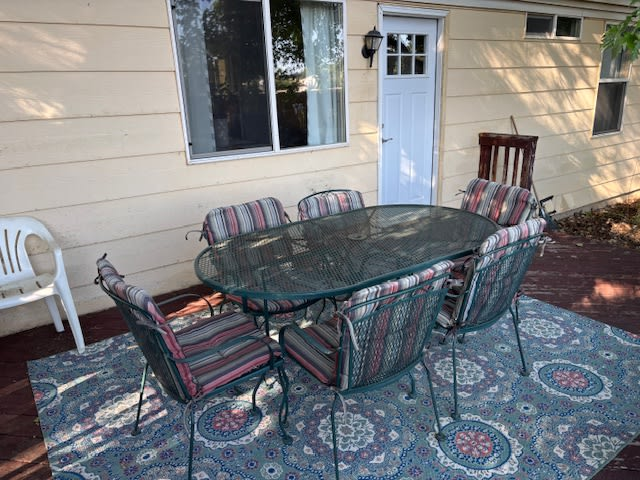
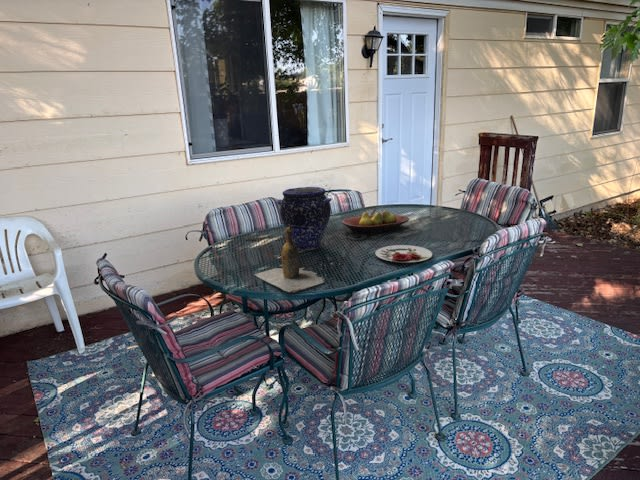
+ vase (305, 218)
+ wine bottle (289, 252)
+ plate (403, 252)
+ fruit bowl (375, 220)
